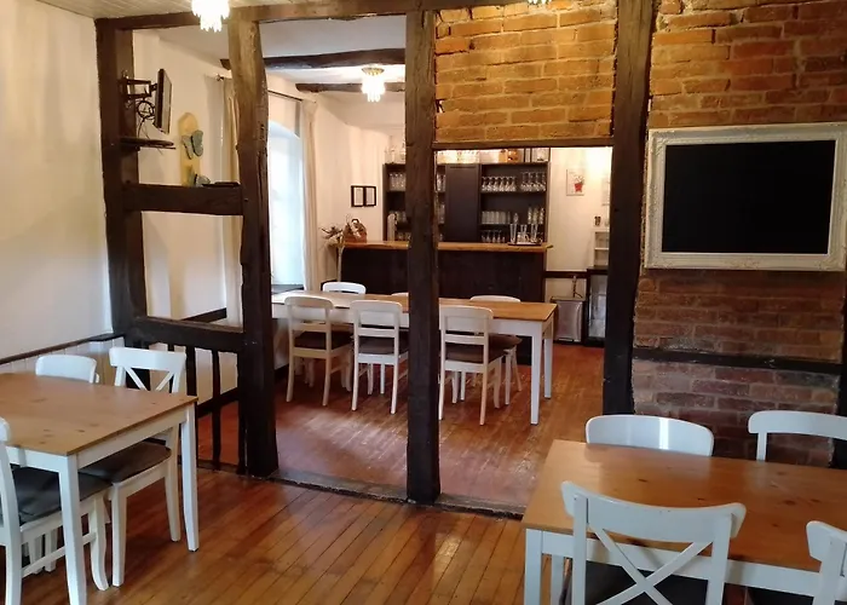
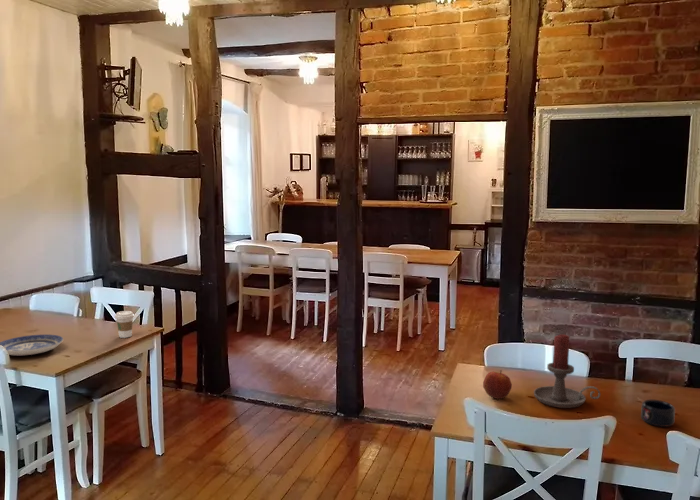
+ candle holder (568, 367)
+ coffee cup (124, 324)
+ apple (496, 383)
+ plate (30, 346)
+ mug (656, 411)
